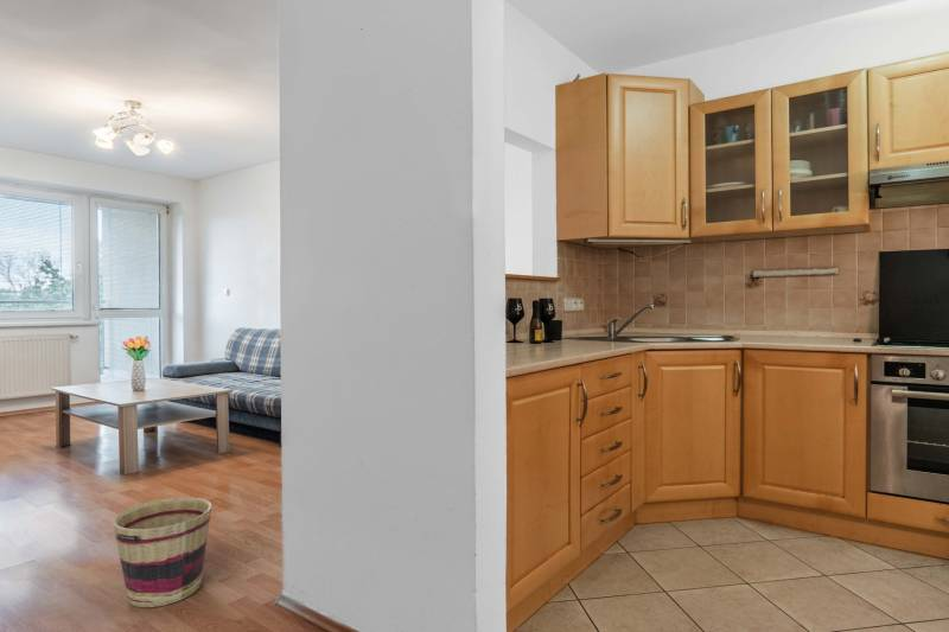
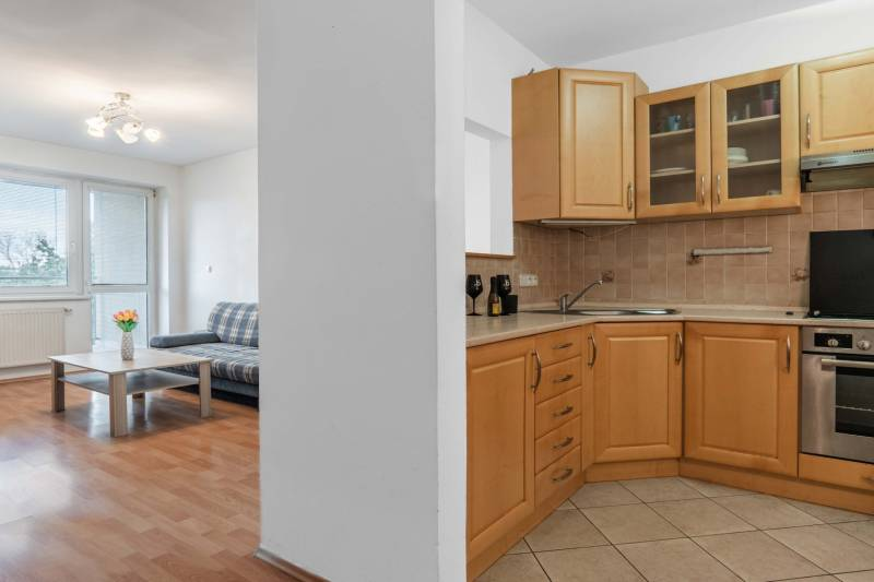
- basket (165, 550)
